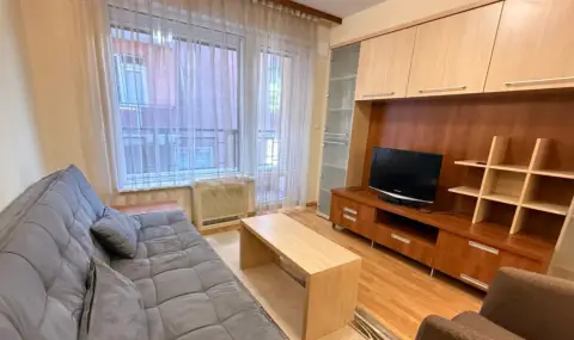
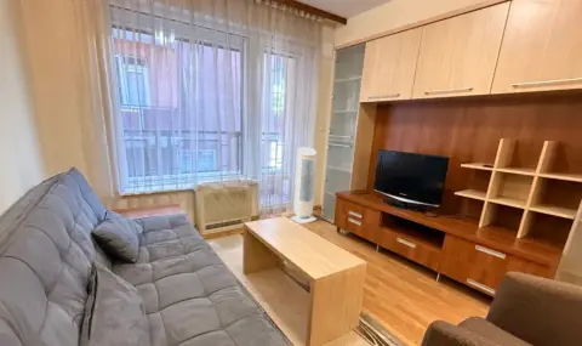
+ air purifier (304, 185)
